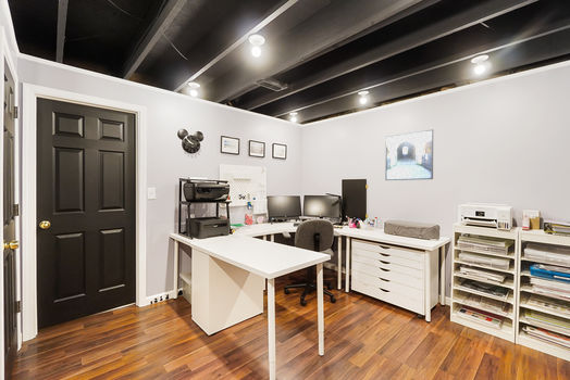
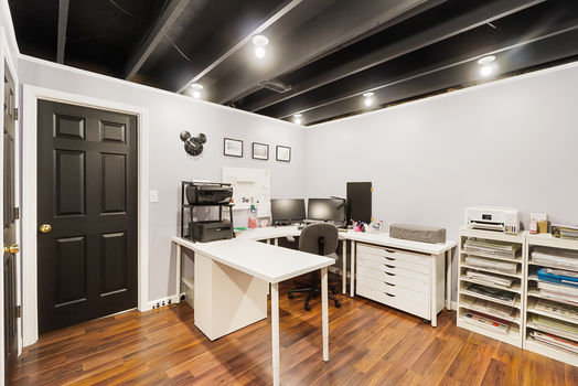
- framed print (407, 156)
